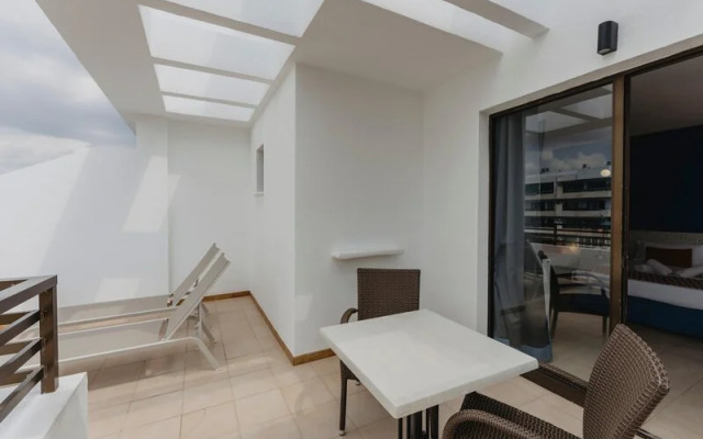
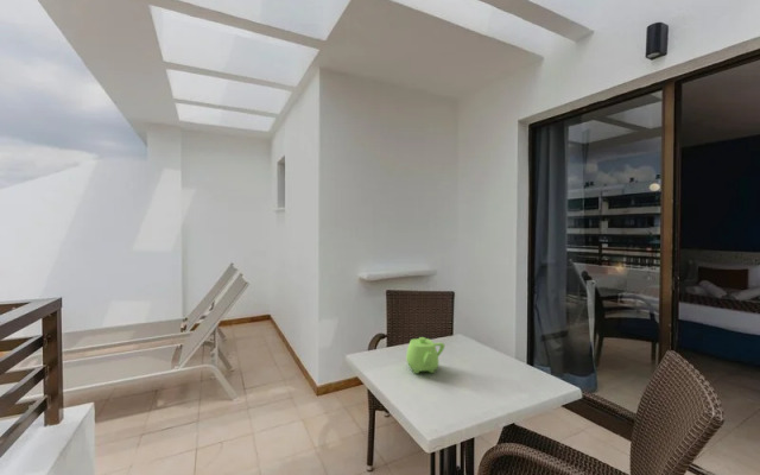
+ teapot (426, 354)
